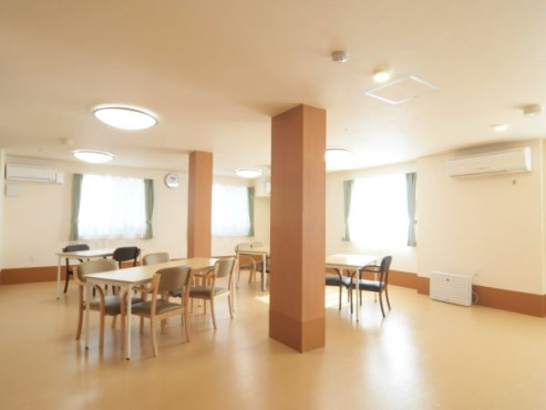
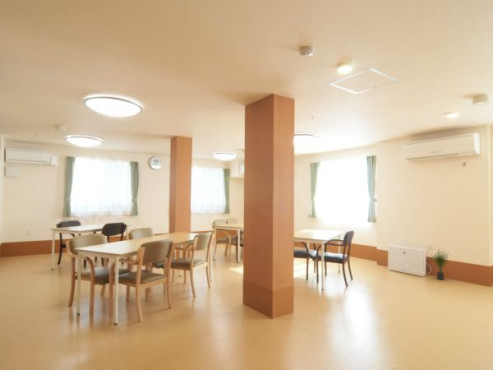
+ potted plant (437, 263)
